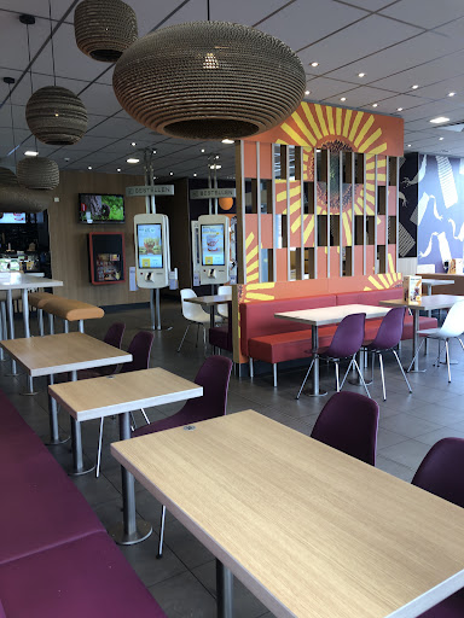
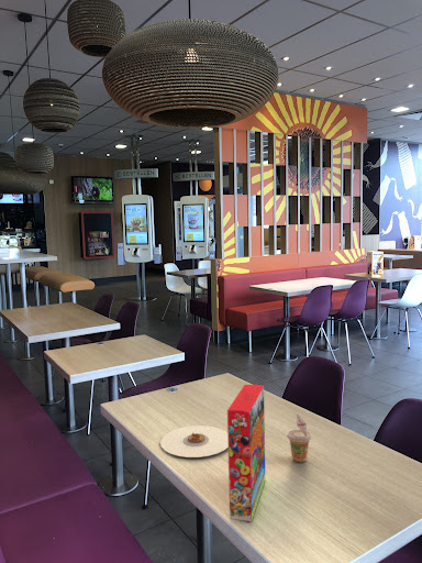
+ cereal box (247, 446)
+ beverage cup (299, 439)
+ plate (196, 438)
